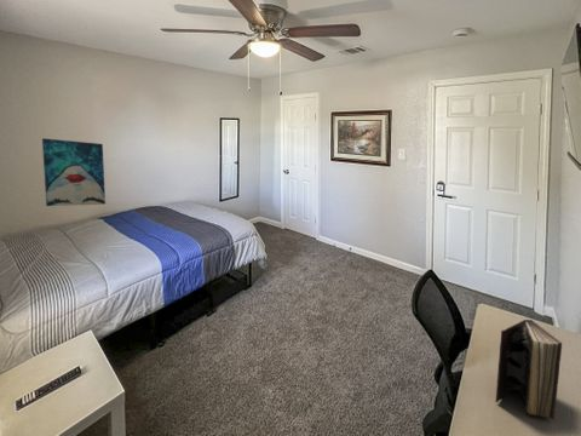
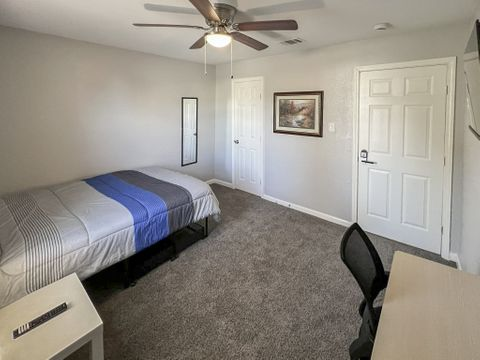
- book (529, 363)
- wall art (75, 173)
